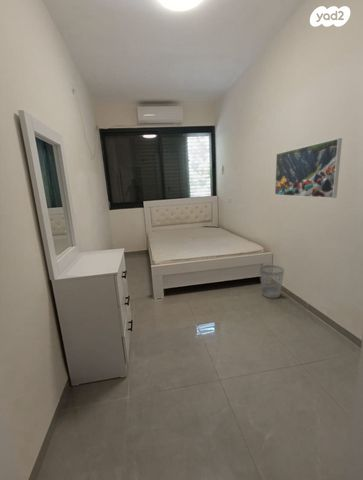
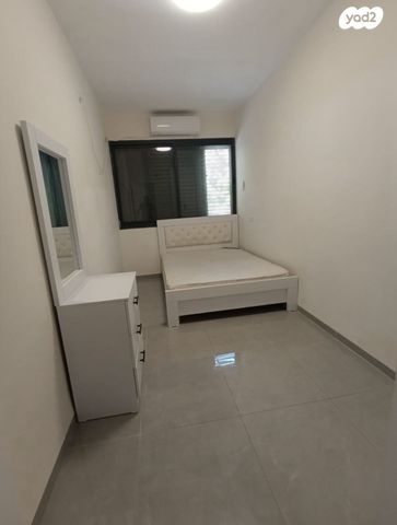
- wastebasket (270, 281)
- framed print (301, 172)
